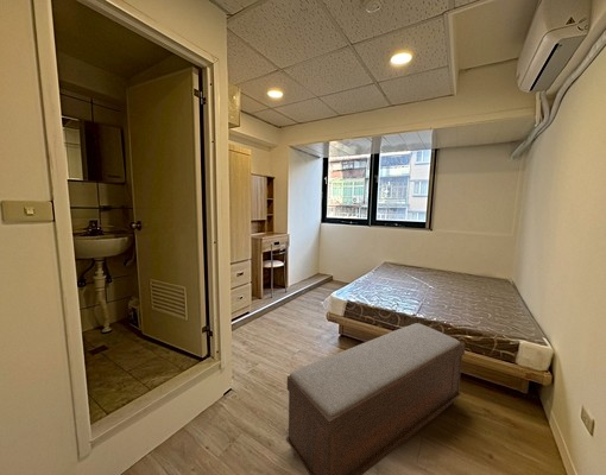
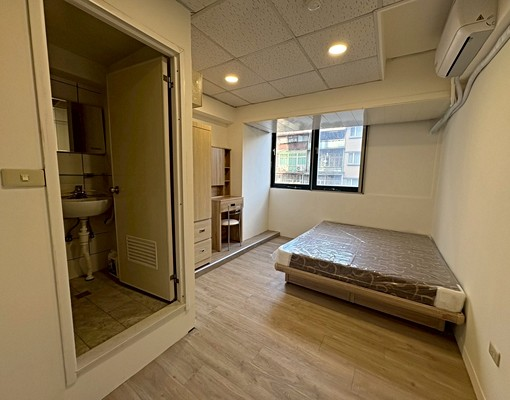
- bench (384, 387)
